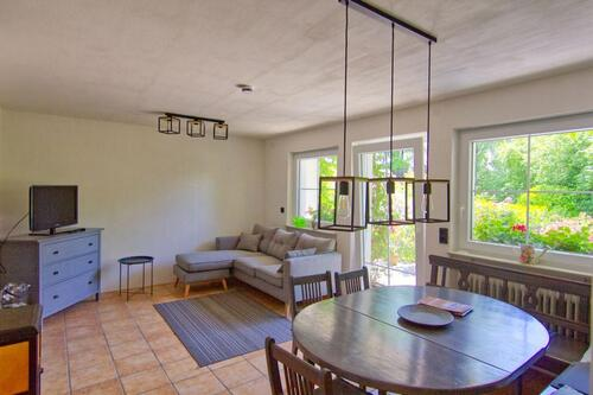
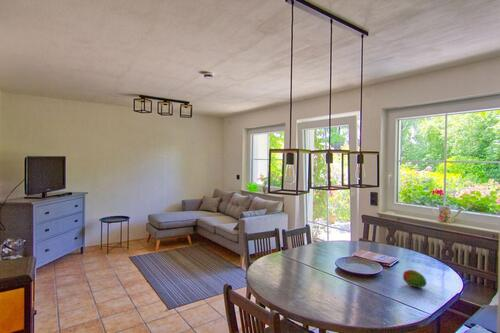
+ fruit (414, 278)
